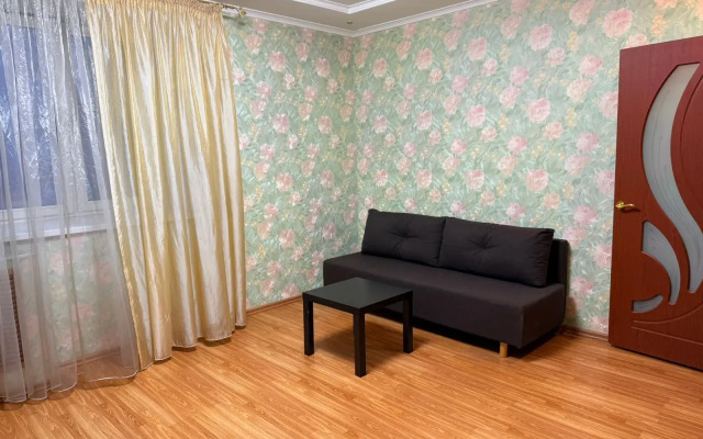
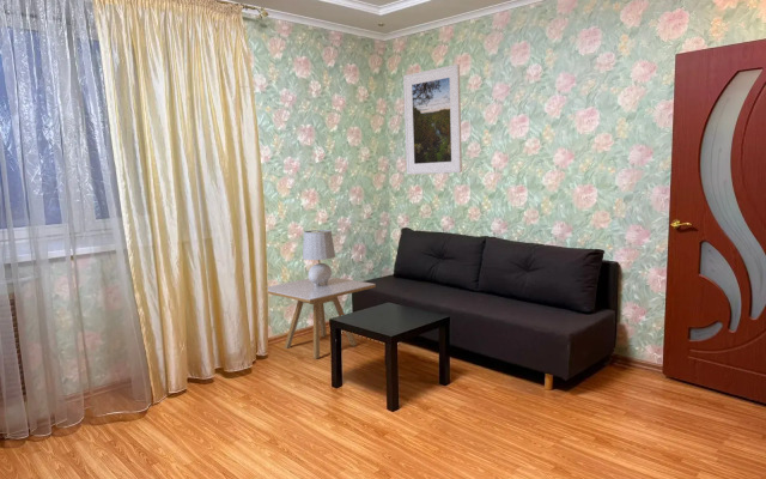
+ side table (318, 316)
+ table lamp (318, 257)
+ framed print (431, 122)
